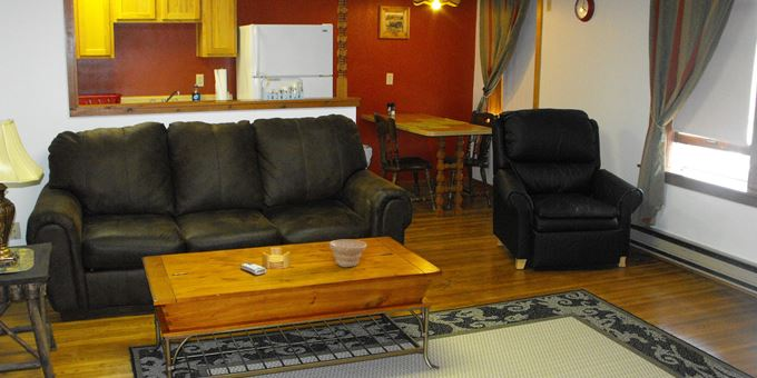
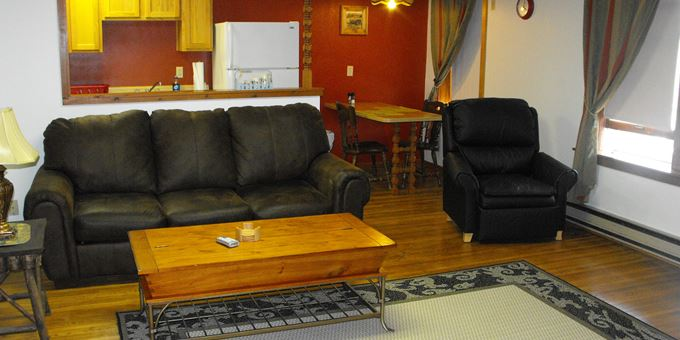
- bowl (347, 253)
